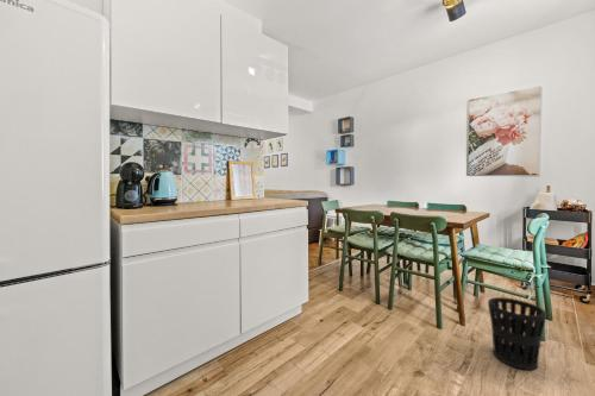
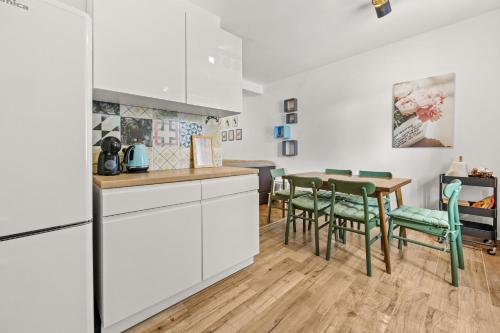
- wastebasket (514, 332)
